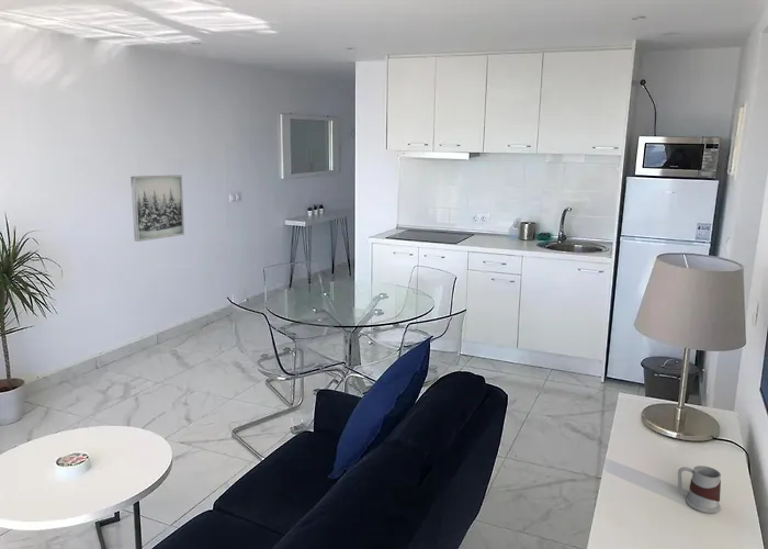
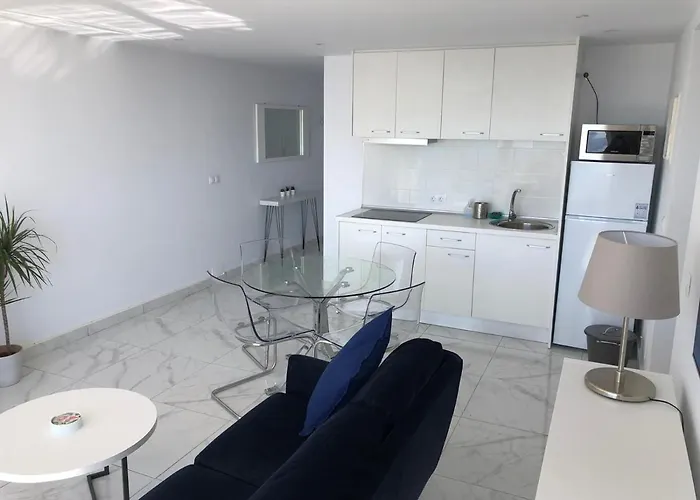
- mug (699, 486)
- wall art (158, 206)
